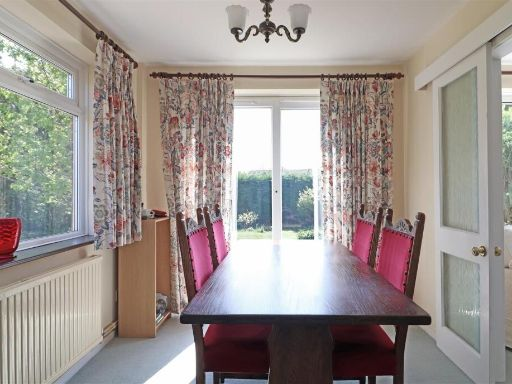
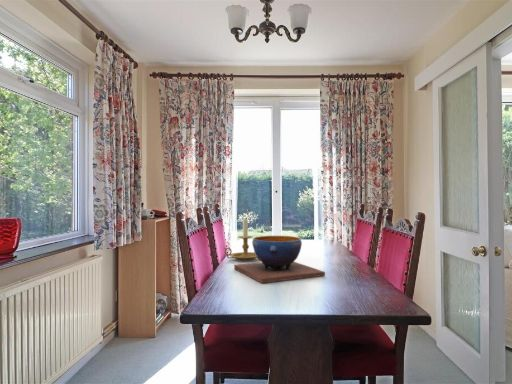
+ candle holder (245, 238)
+ decorative bowl (277, 255)
